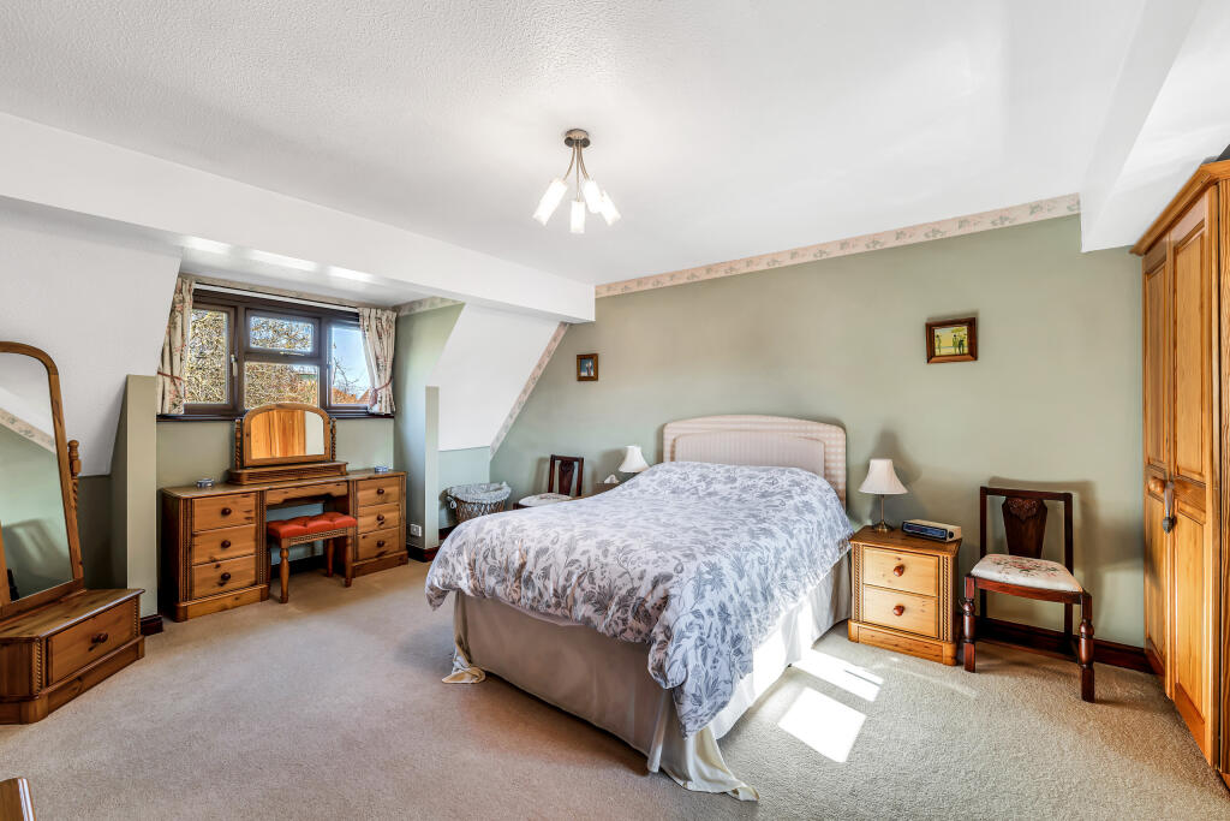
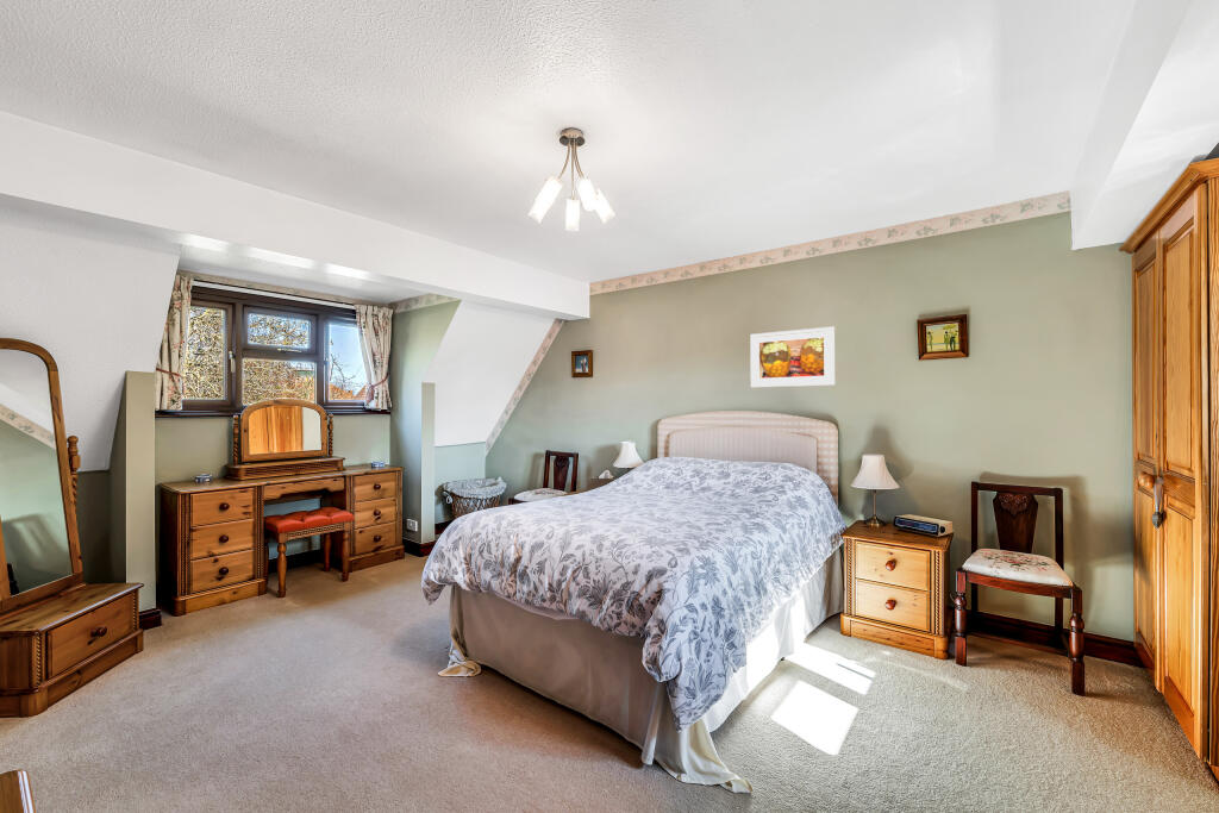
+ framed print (790, 358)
